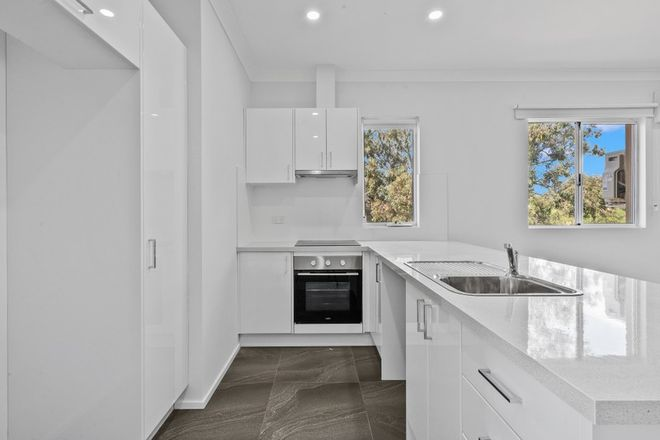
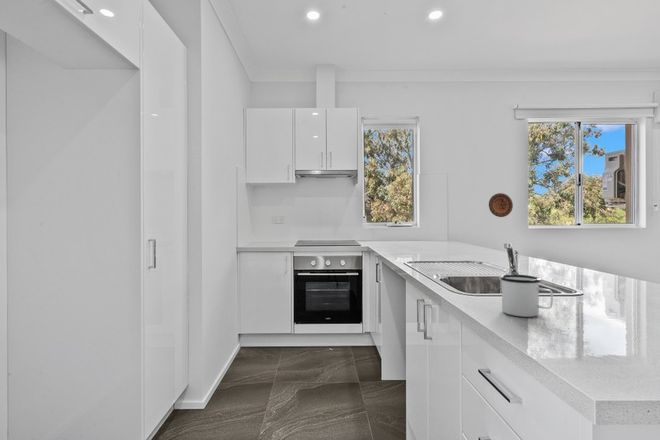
+ mug (525, 295)
+ decorative plate (500, 205)
